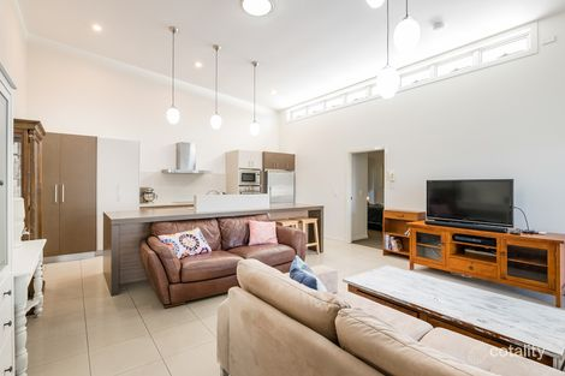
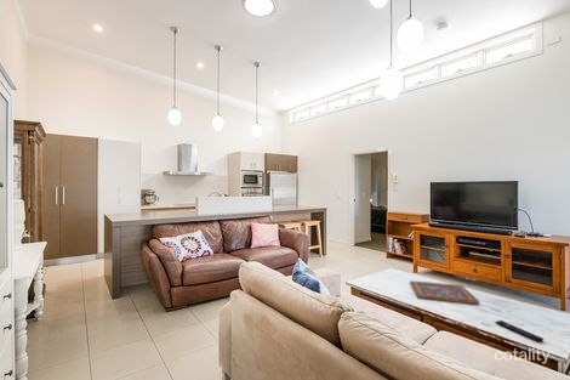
+ painted panel (440, 290)
+ remote control (518, 330)
